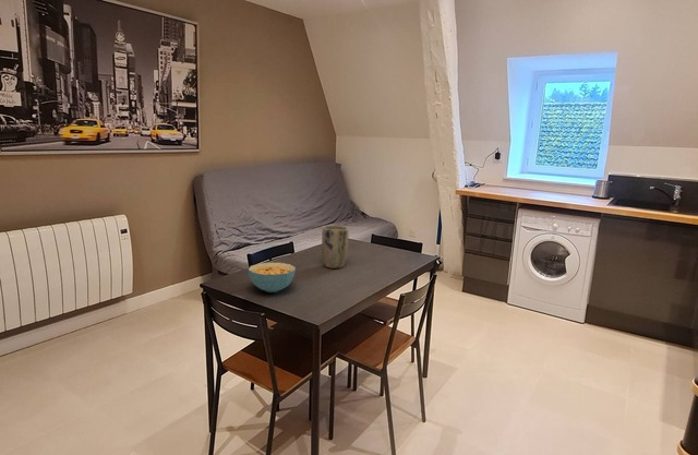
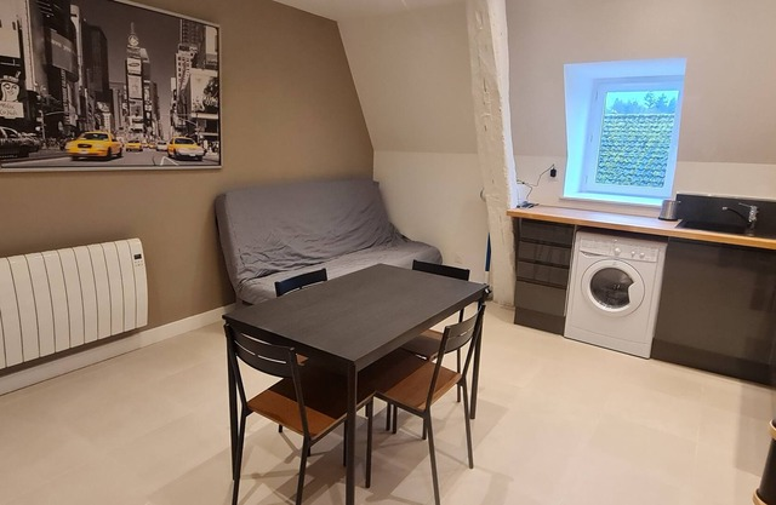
- cereal bowl (272, 279)
- plant pot (335, 247)
